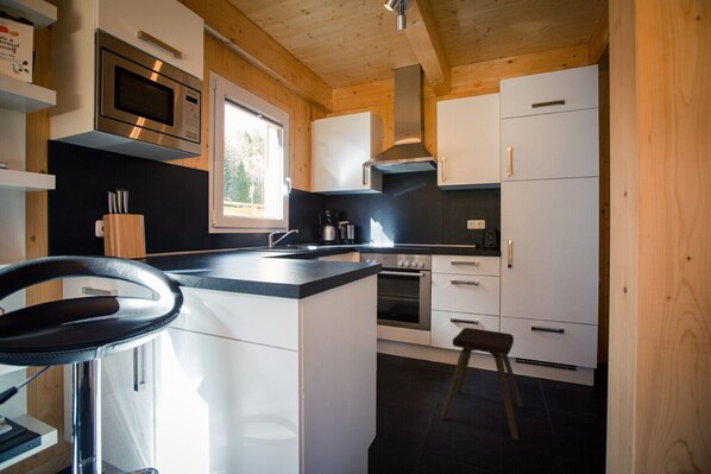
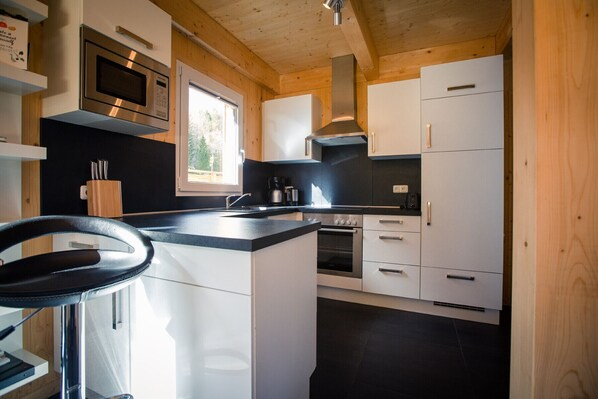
- music stool (497, 369)
